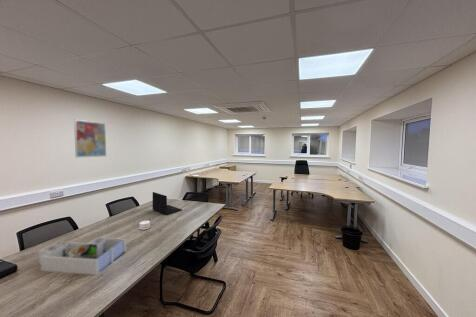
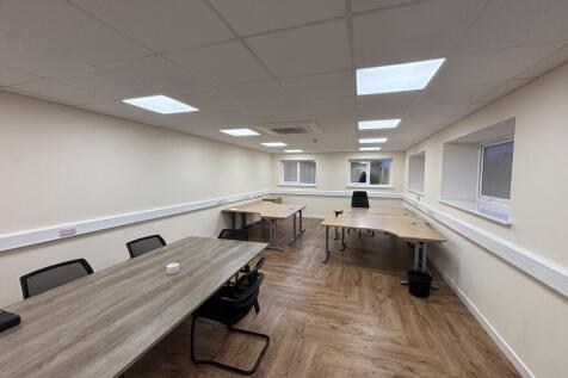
- desk organizer (81, 253)
- laptop (166, 201)
- wall art (91, 139)
